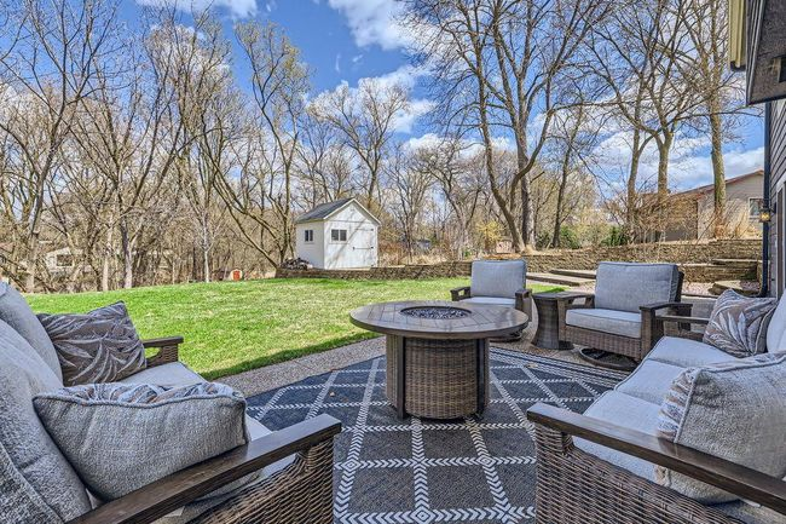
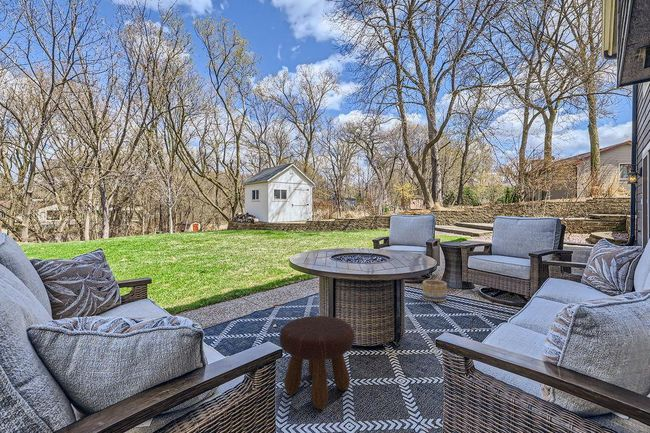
+ footstool (317, 358)
+ basket (434, 290)
